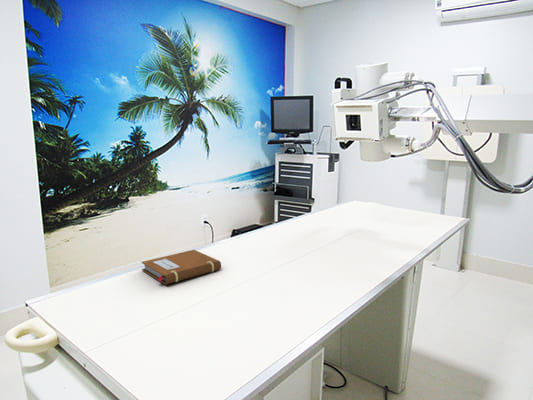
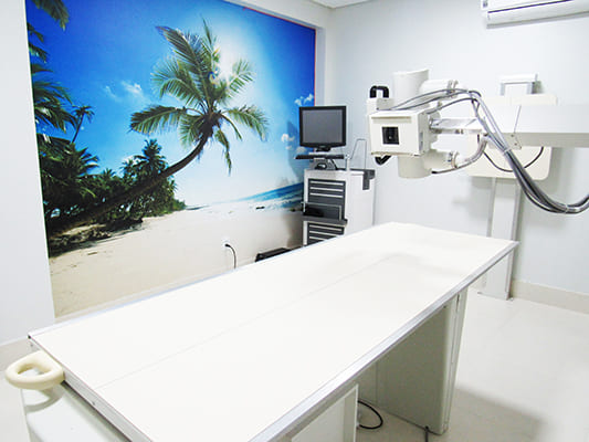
- notebook (180, 266)
